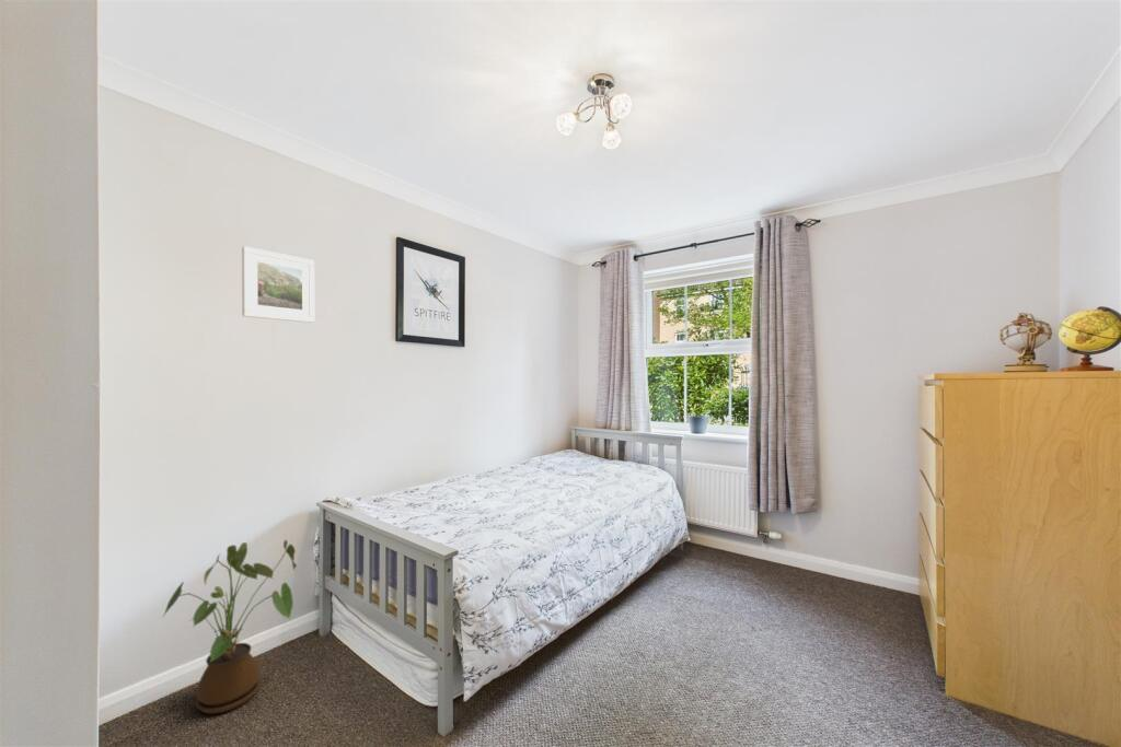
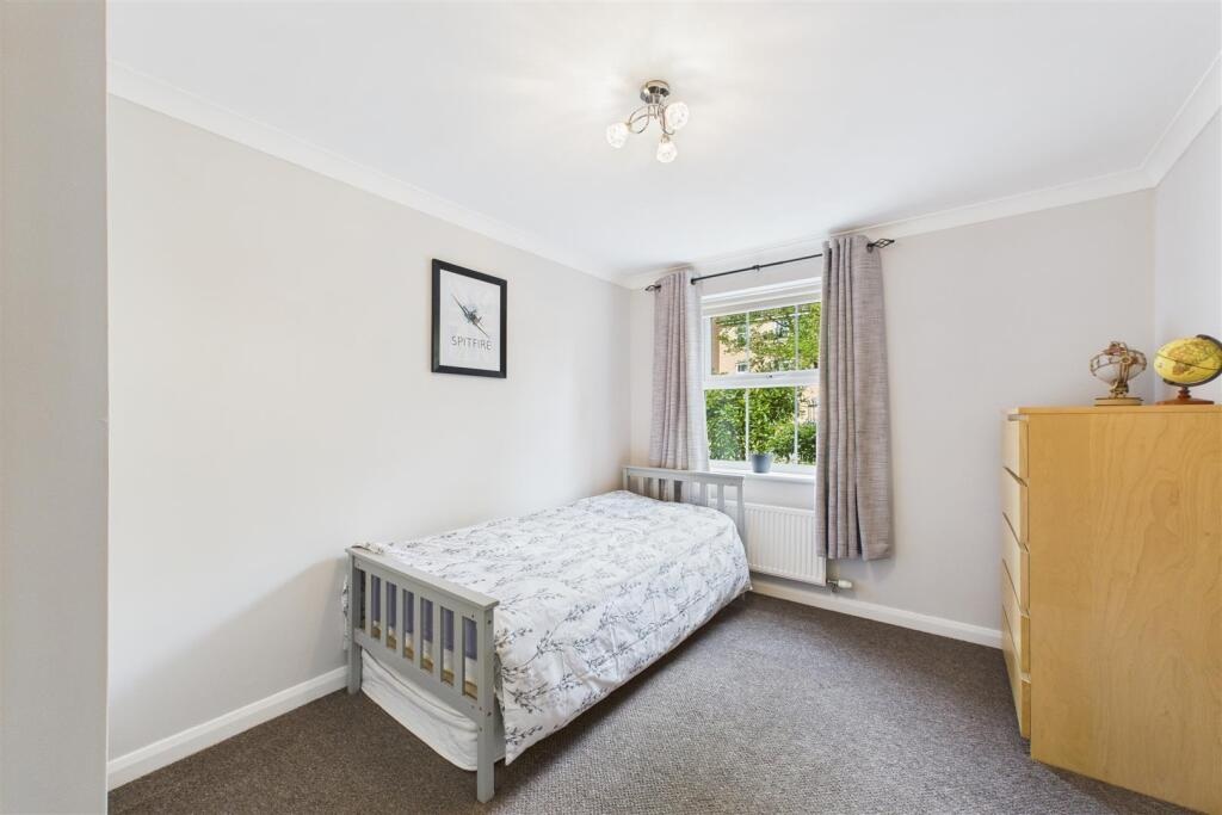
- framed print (280, 287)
- house plant (241, 625)
